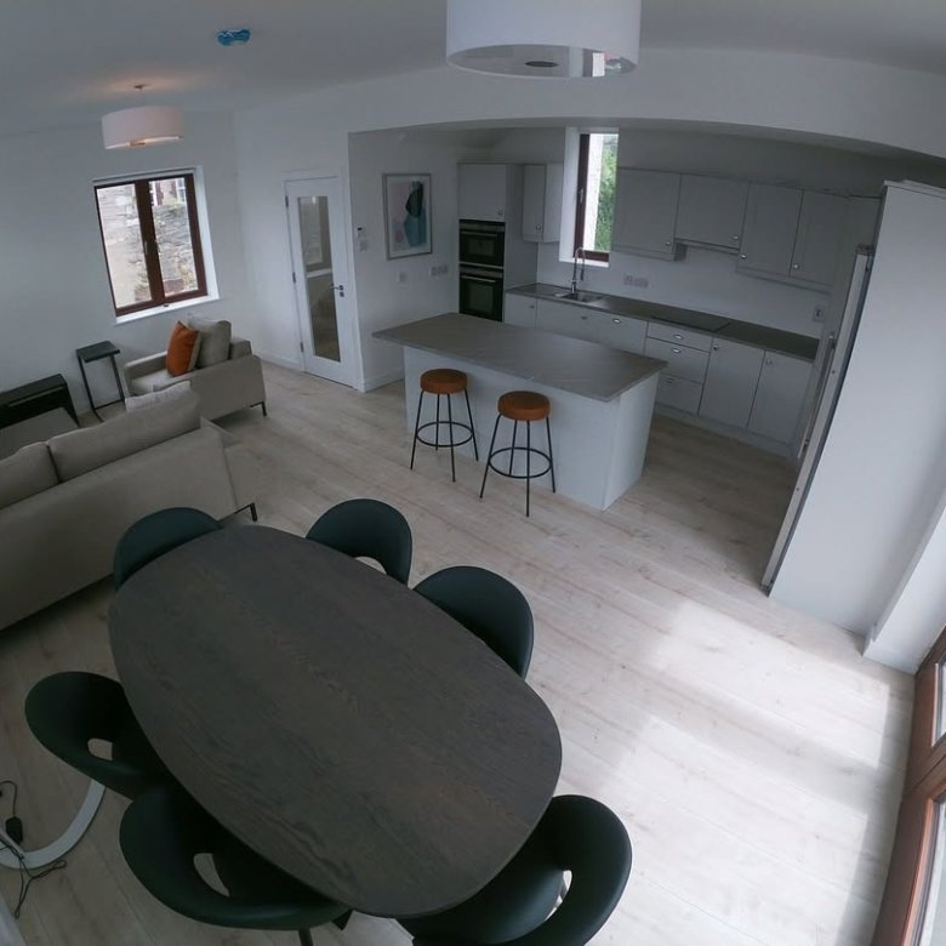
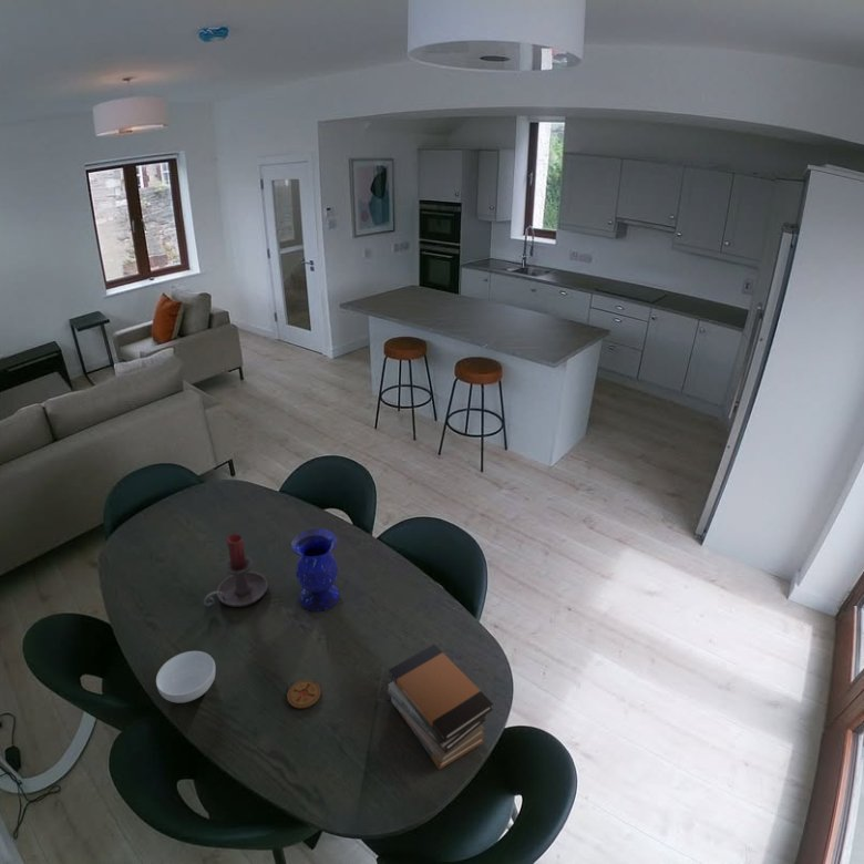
+ cereal bowl (187, 679)
+ book stack (436, 703)
+ vase (317, 570)
+ candle holder (232, 568)
+ coaster (304, 693)
